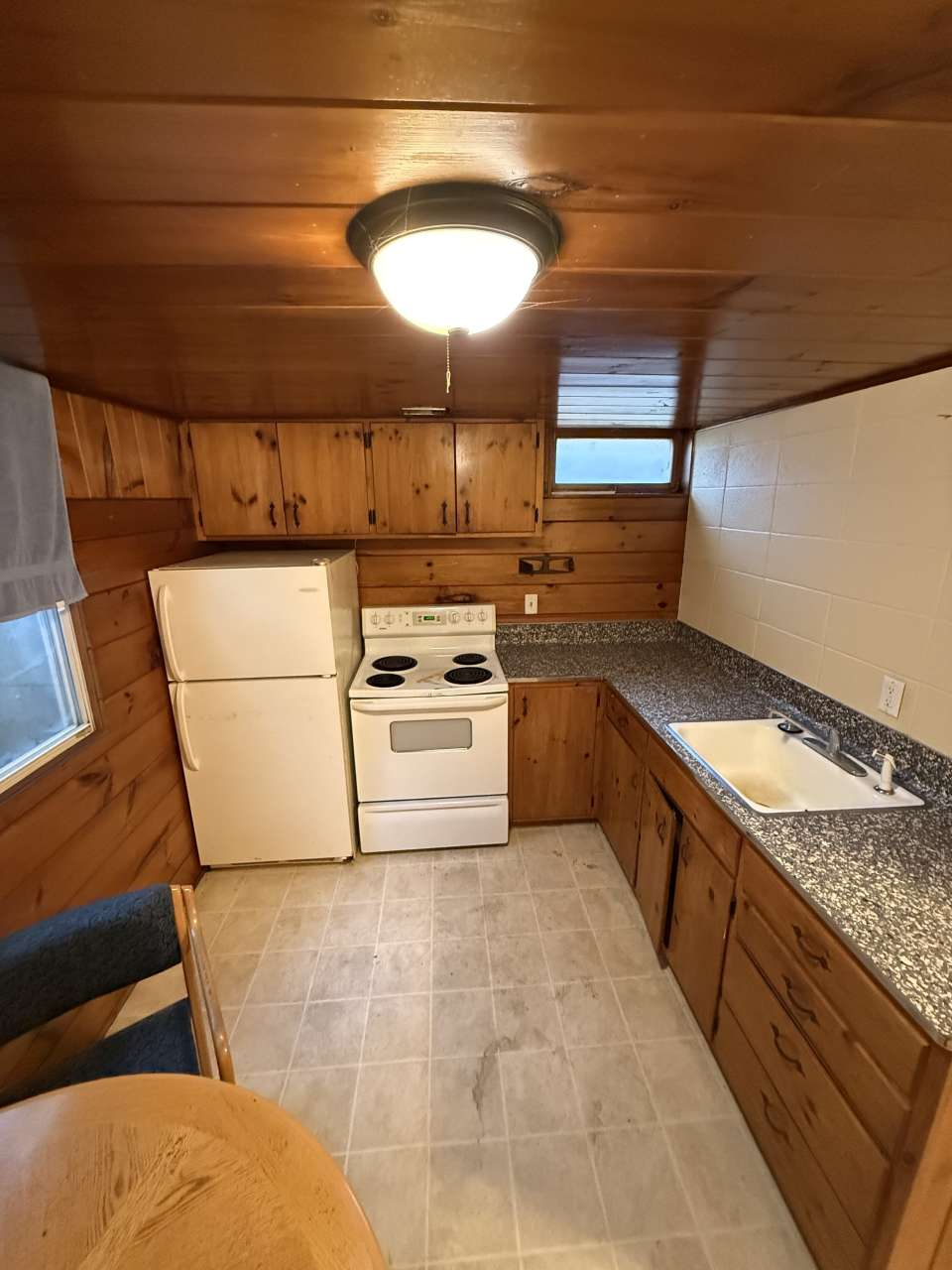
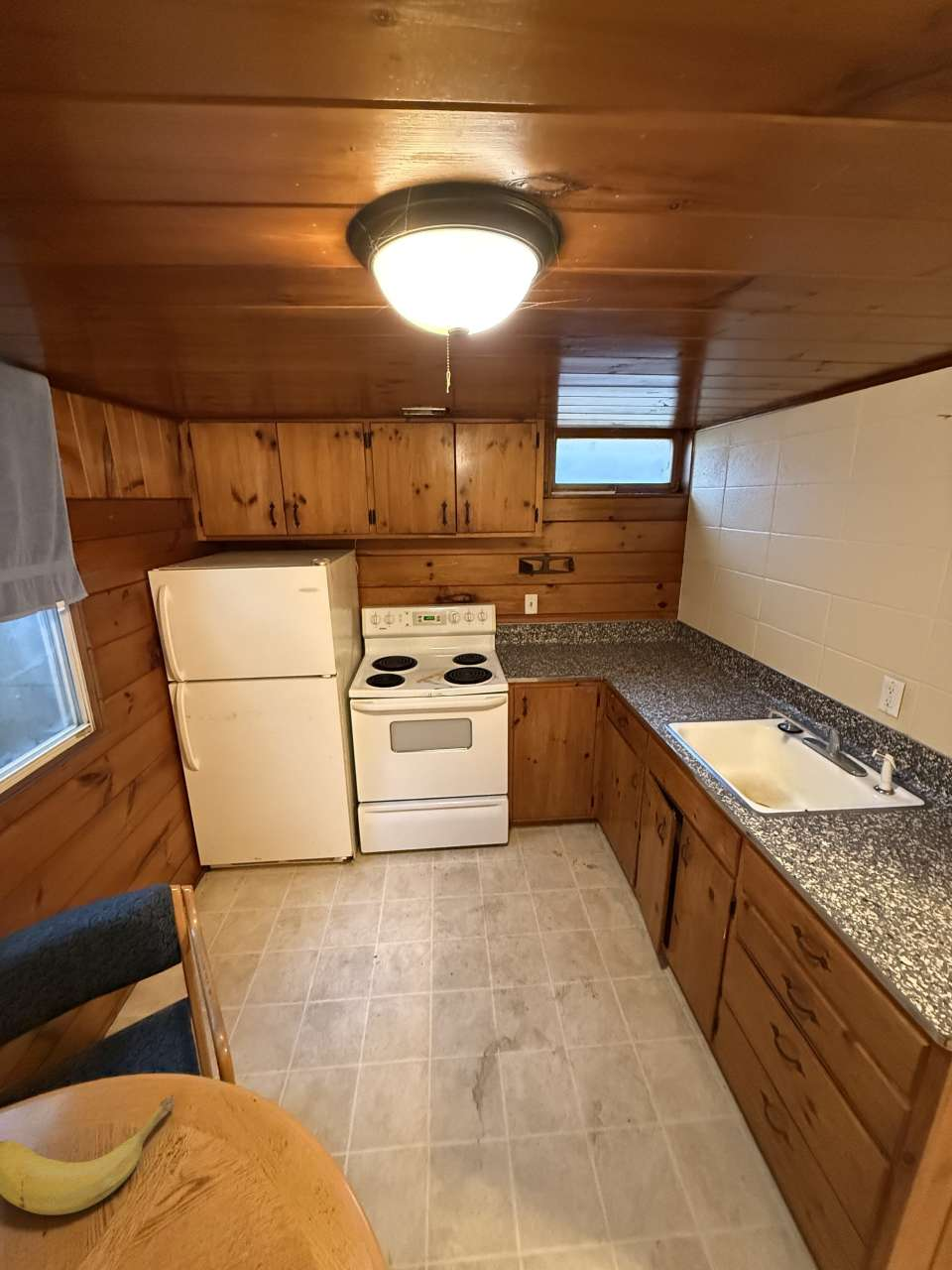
+ fruit (95, 1159)
